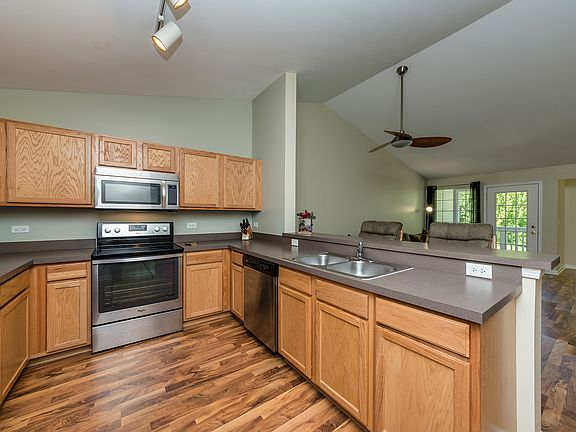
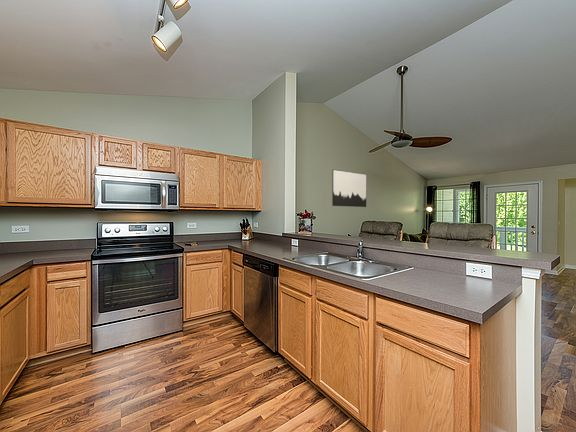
+ wall art (350, 189)
